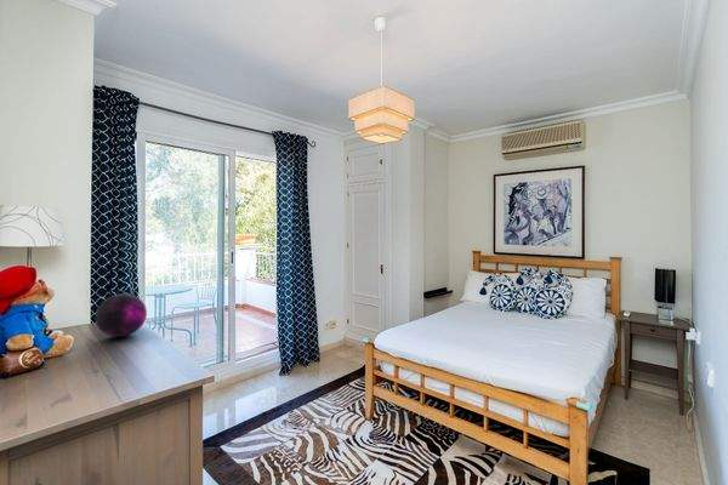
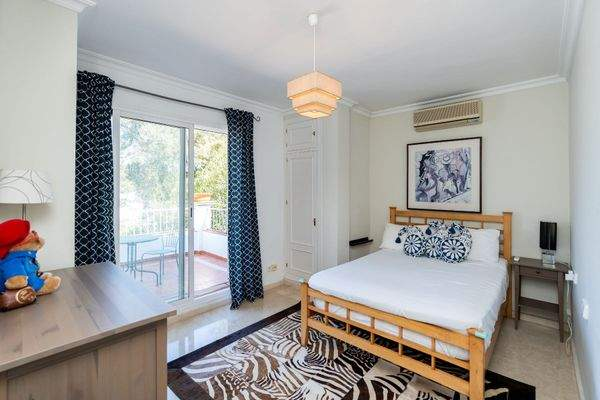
- decorative orb (121, 314)
